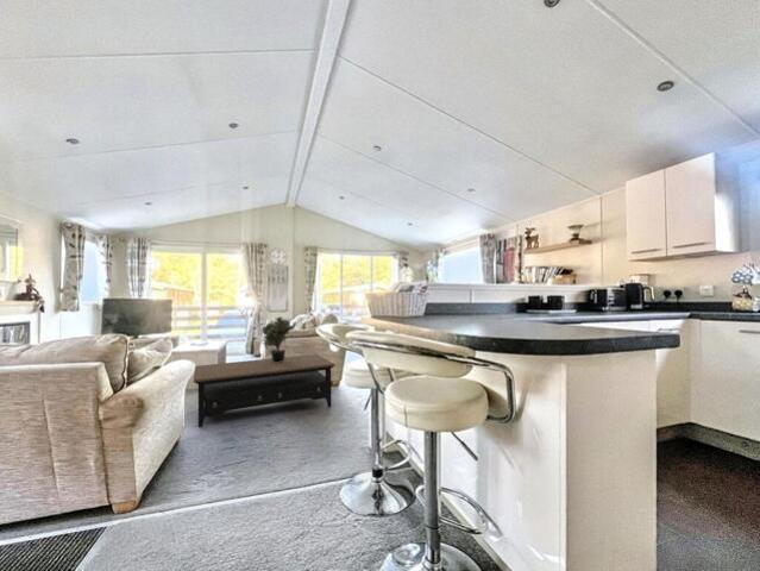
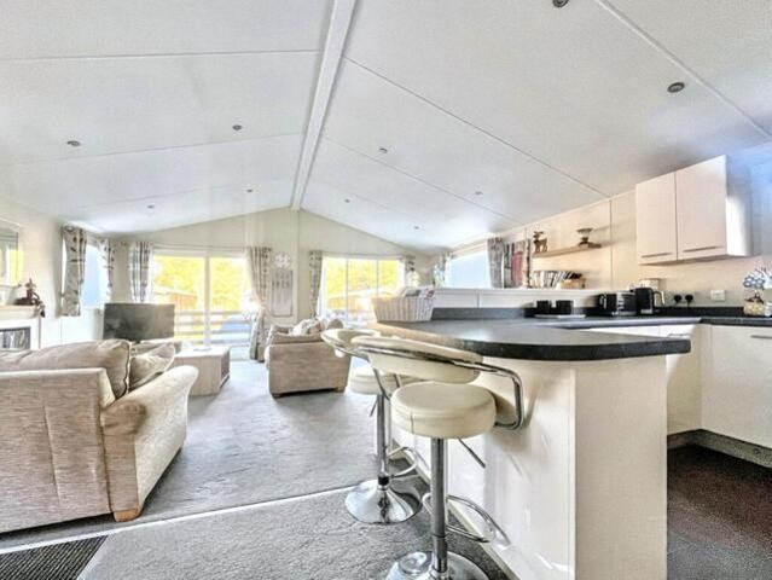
- potted plant (279, 338)
- coffee table (265, 385)
